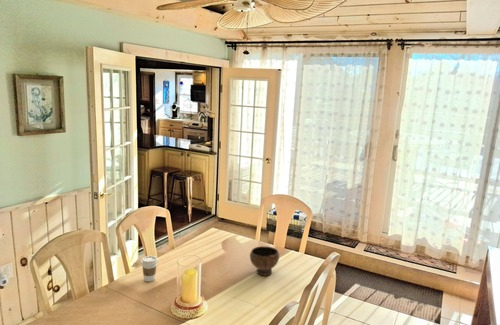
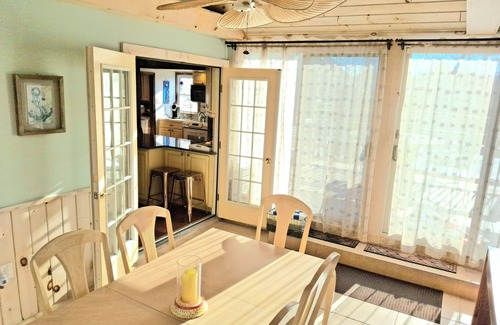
- bowl (264, 261)
- coffee cup (149, 268)
